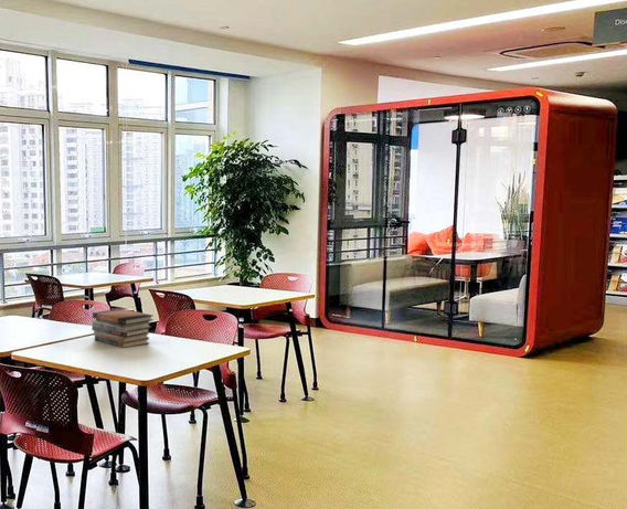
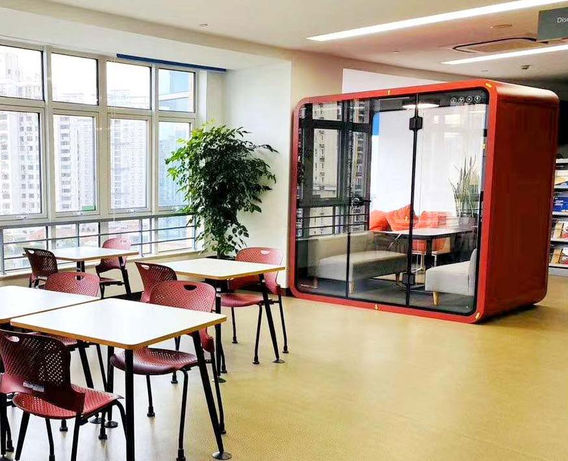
- book stack (121, 327)
